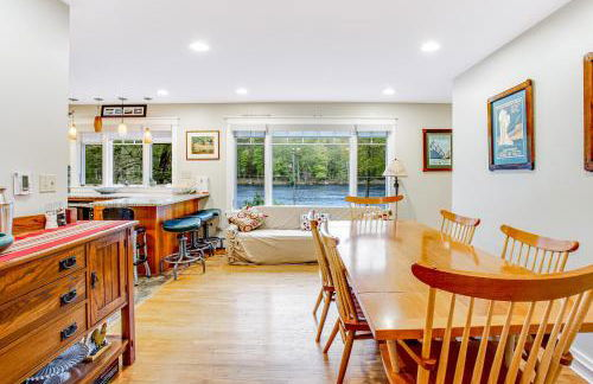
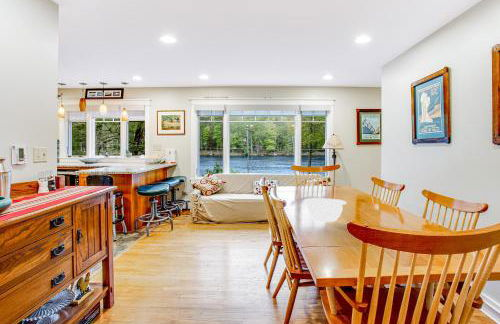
+ mixing bowl (324, 210)
